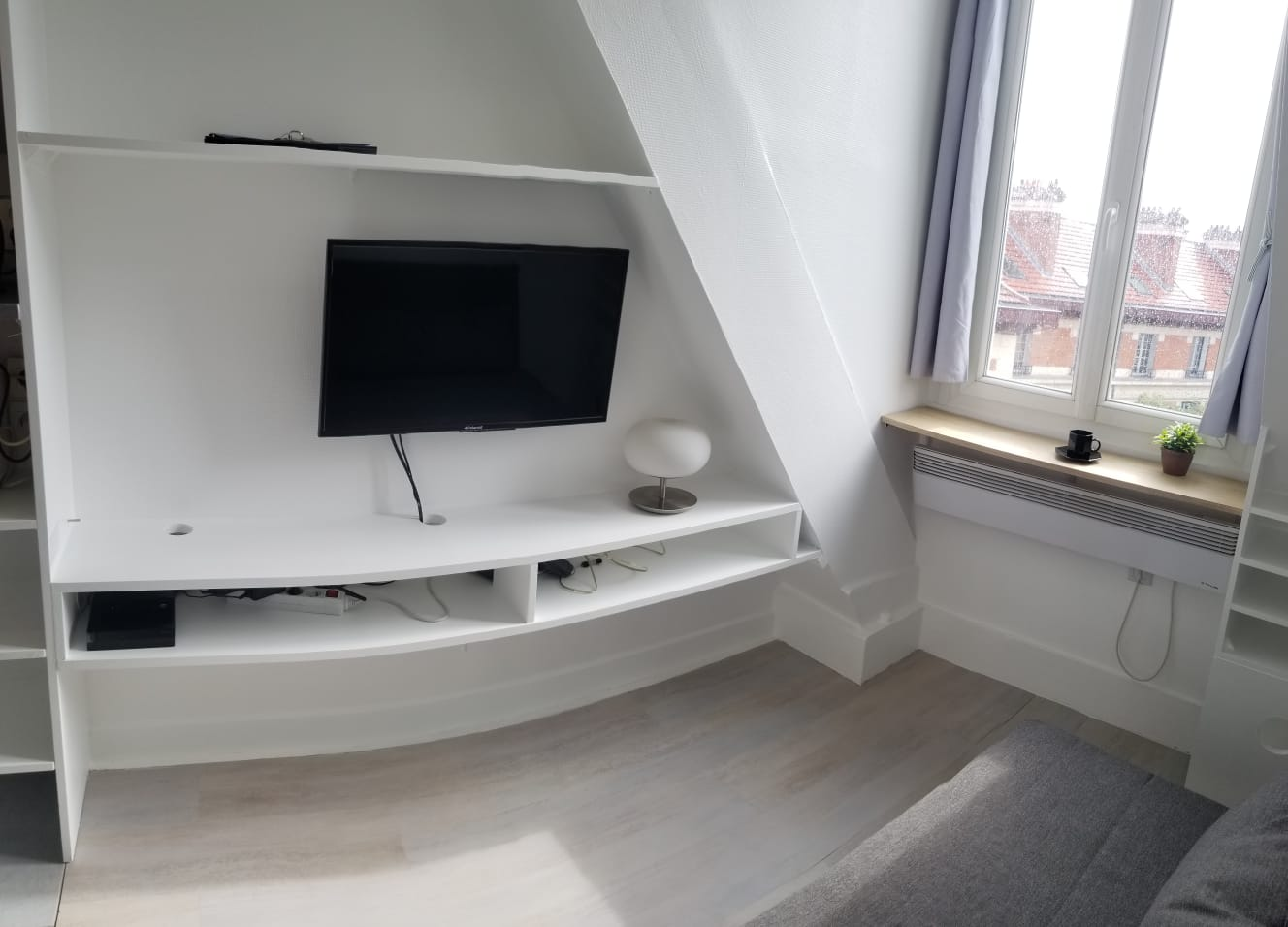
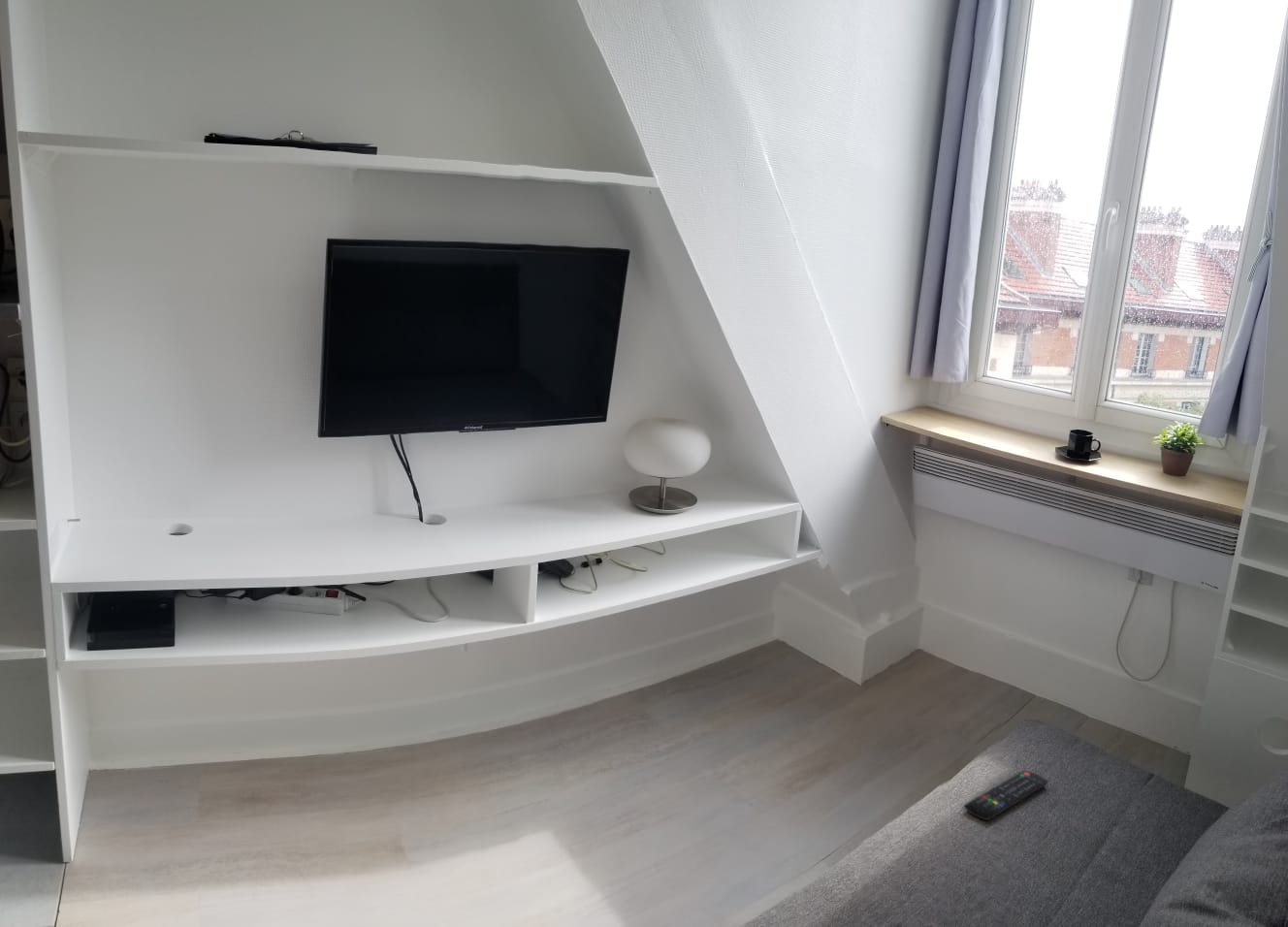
+ remote control (1008, 794)
